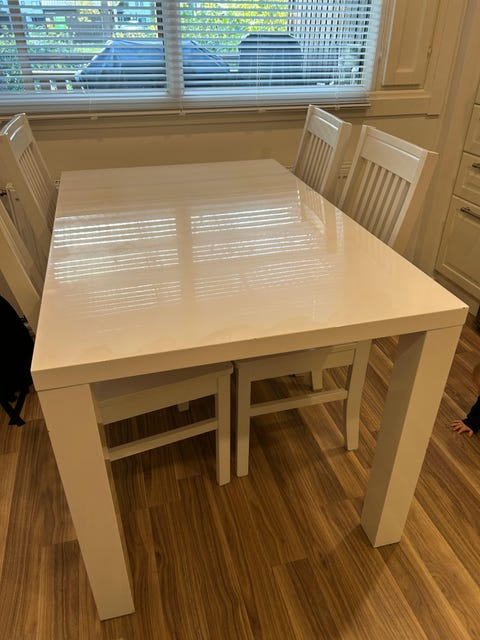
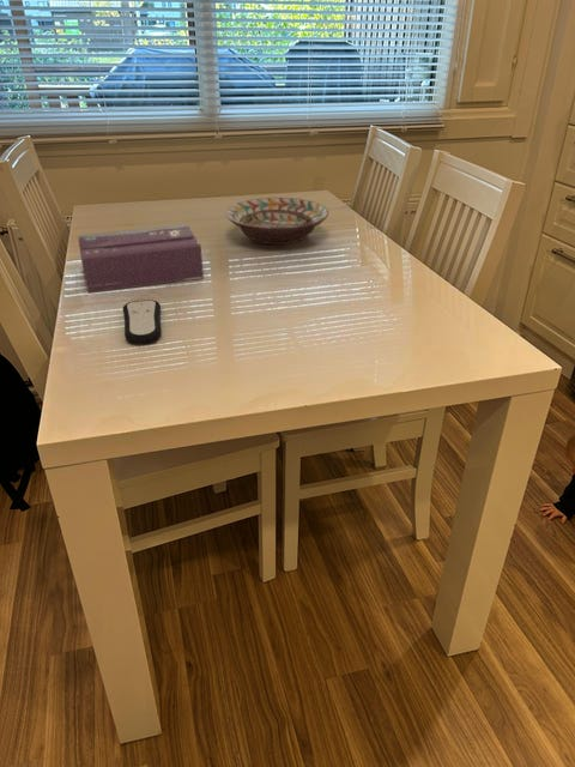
+ tissue box (140, 255)
+ remote control (141, 320)
+ decorative bowl (277, 224)
